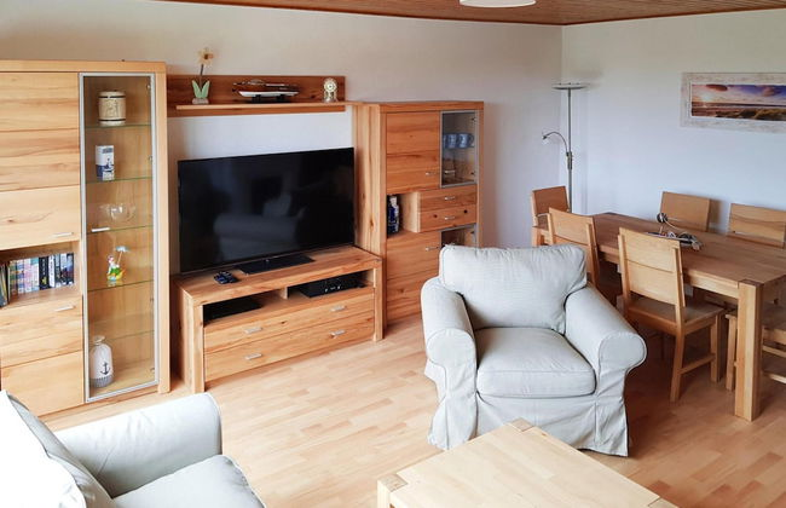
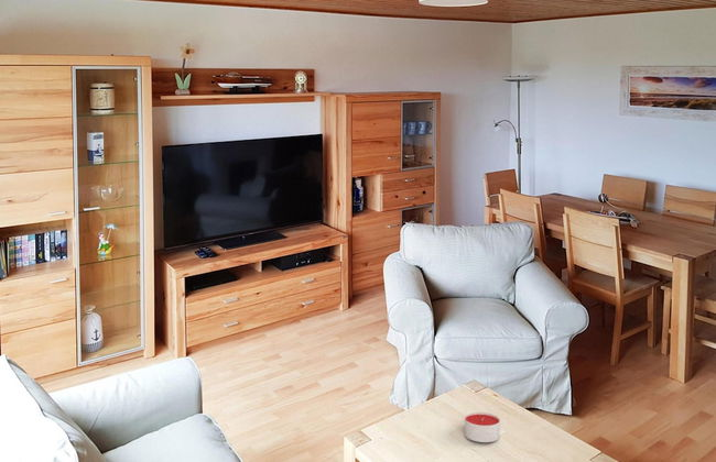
+ candle (481, 426)
